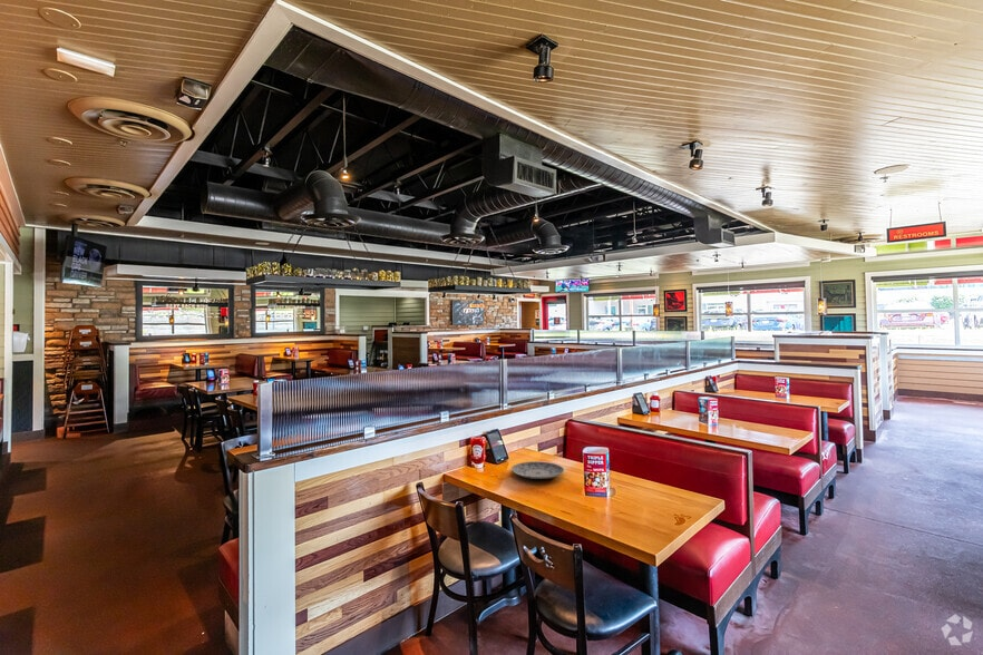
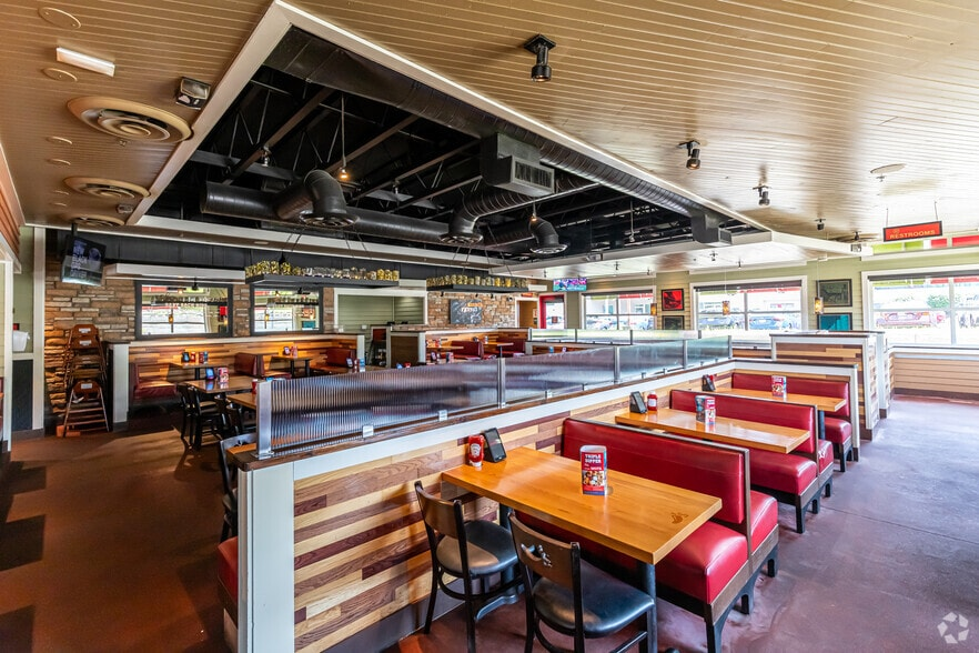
- plate (537, 471)
